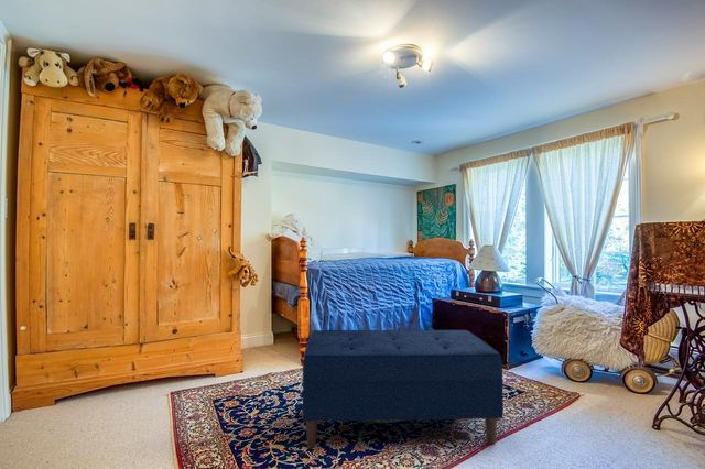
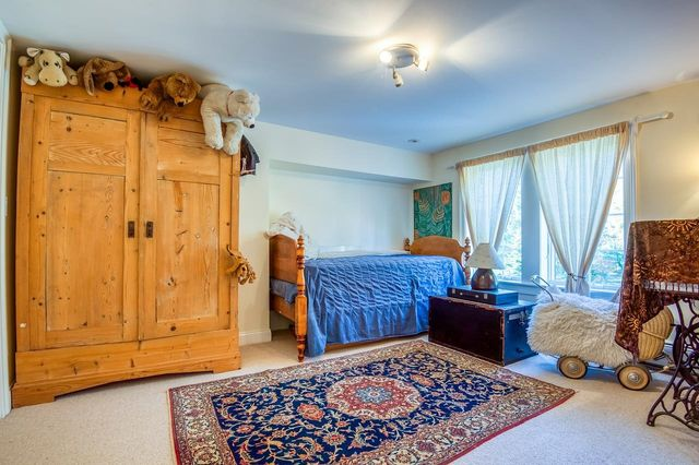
- bench (395, 382)
